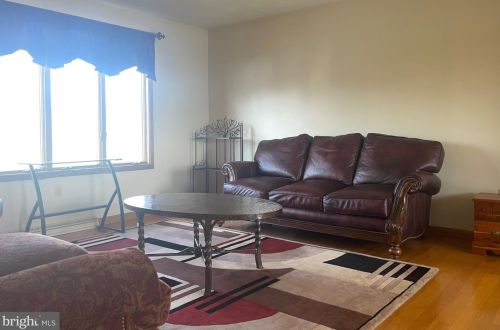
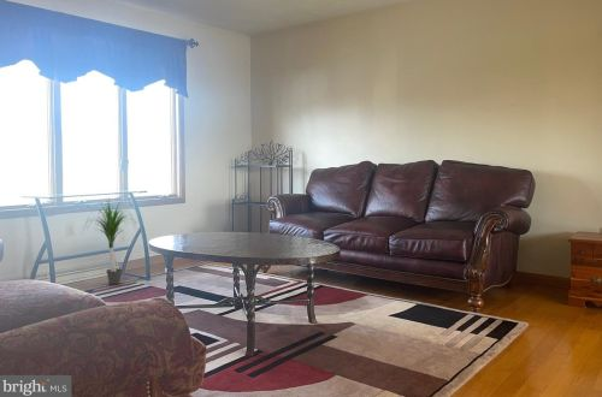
+ potted plant (111, 239)
